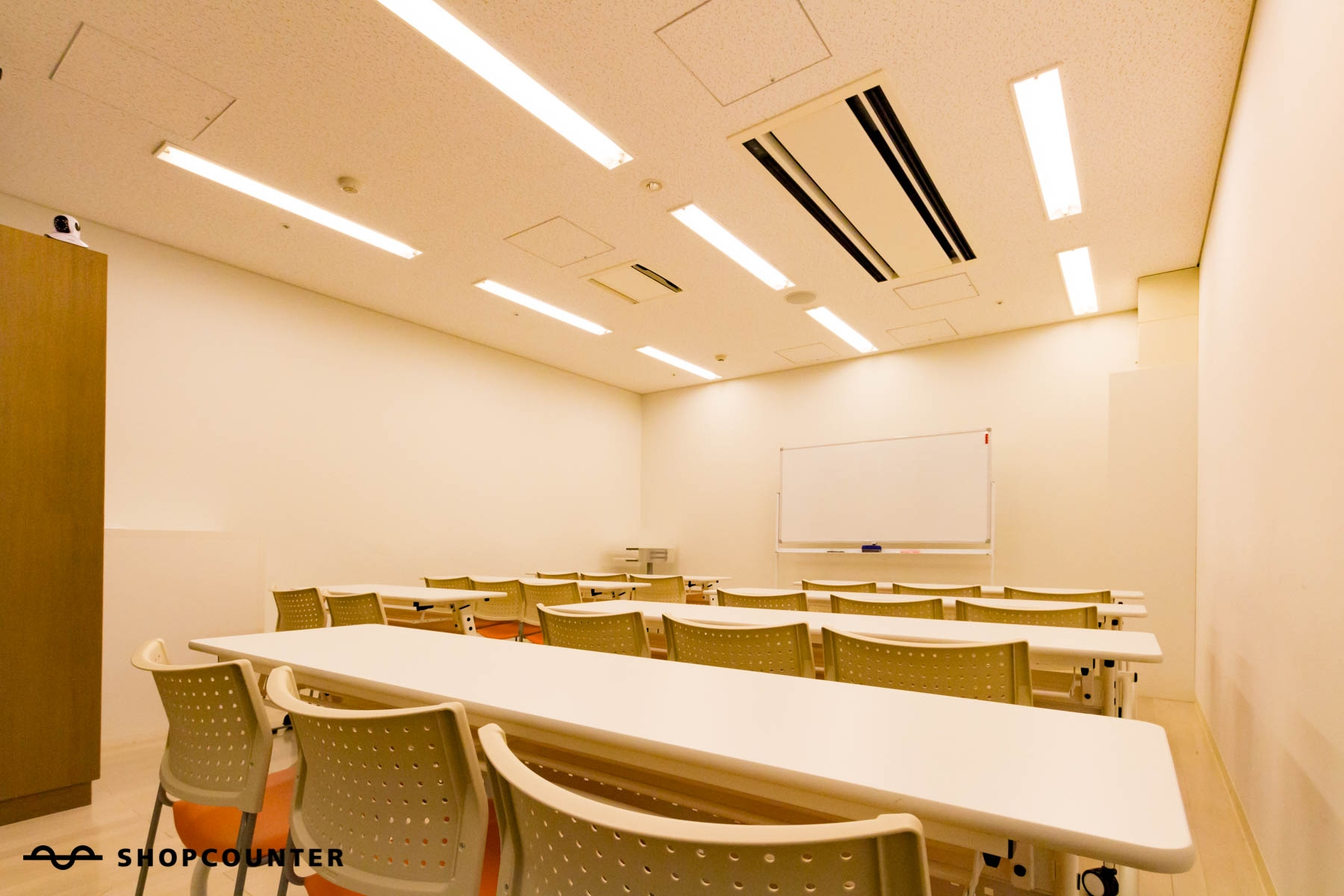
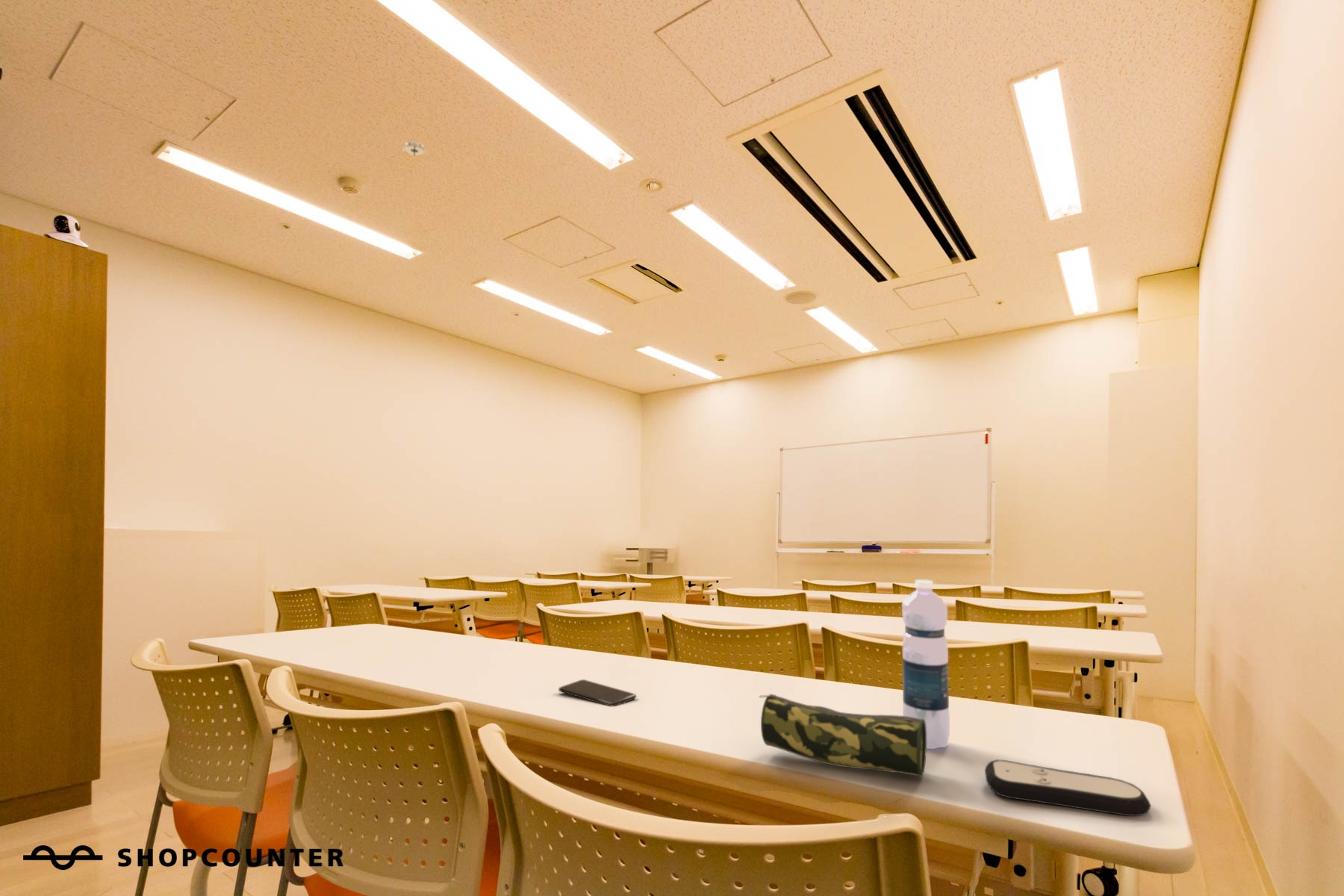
+ smartphone (597, 692)
+ pencil case (838, 733)
+ water bottle (924, 661)
+ smoke detector (414, 148)
+ remote control (1063, 786)
